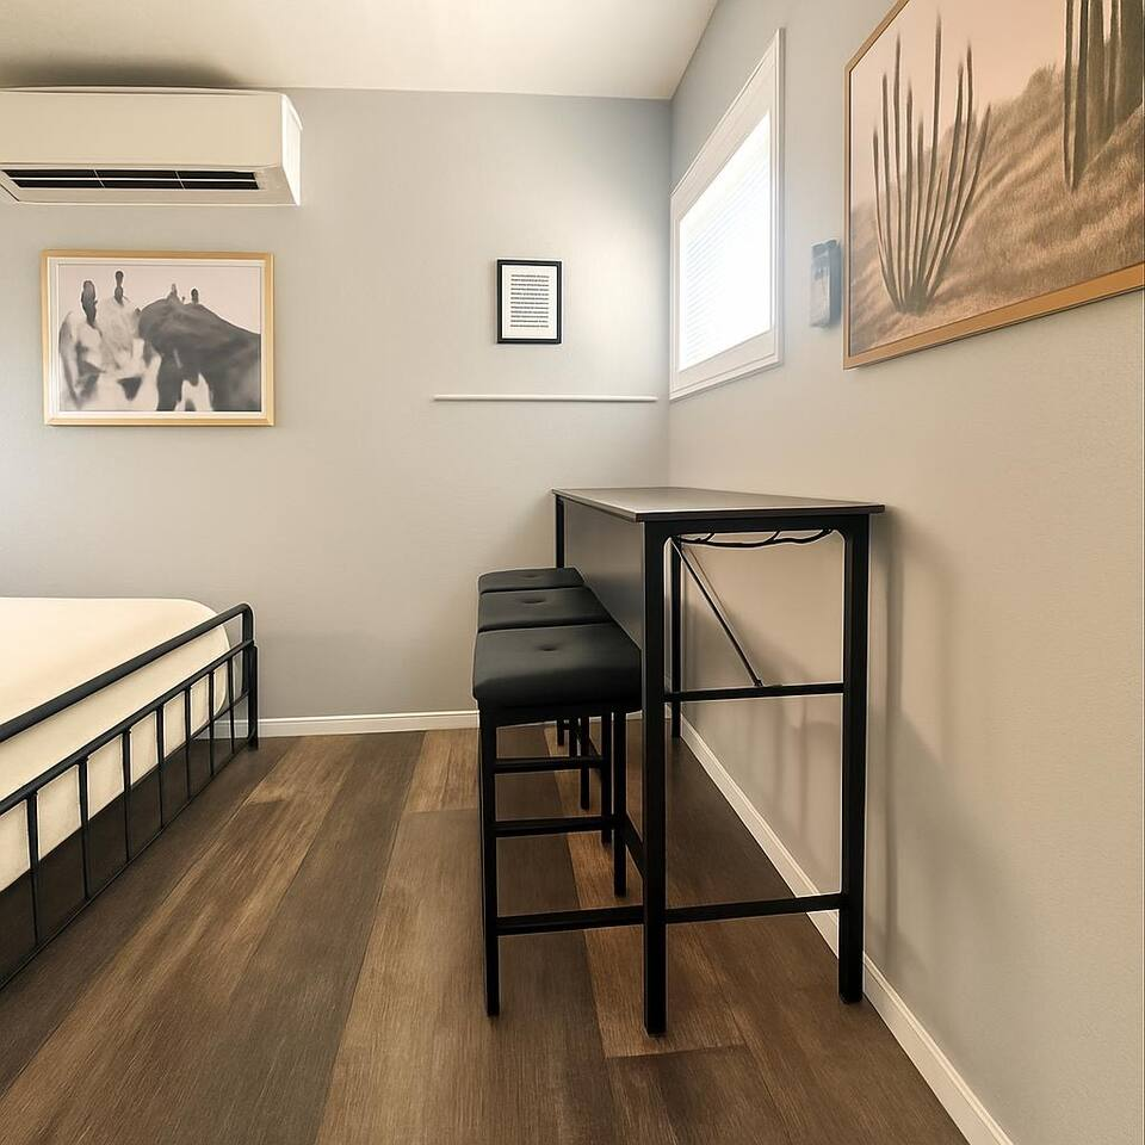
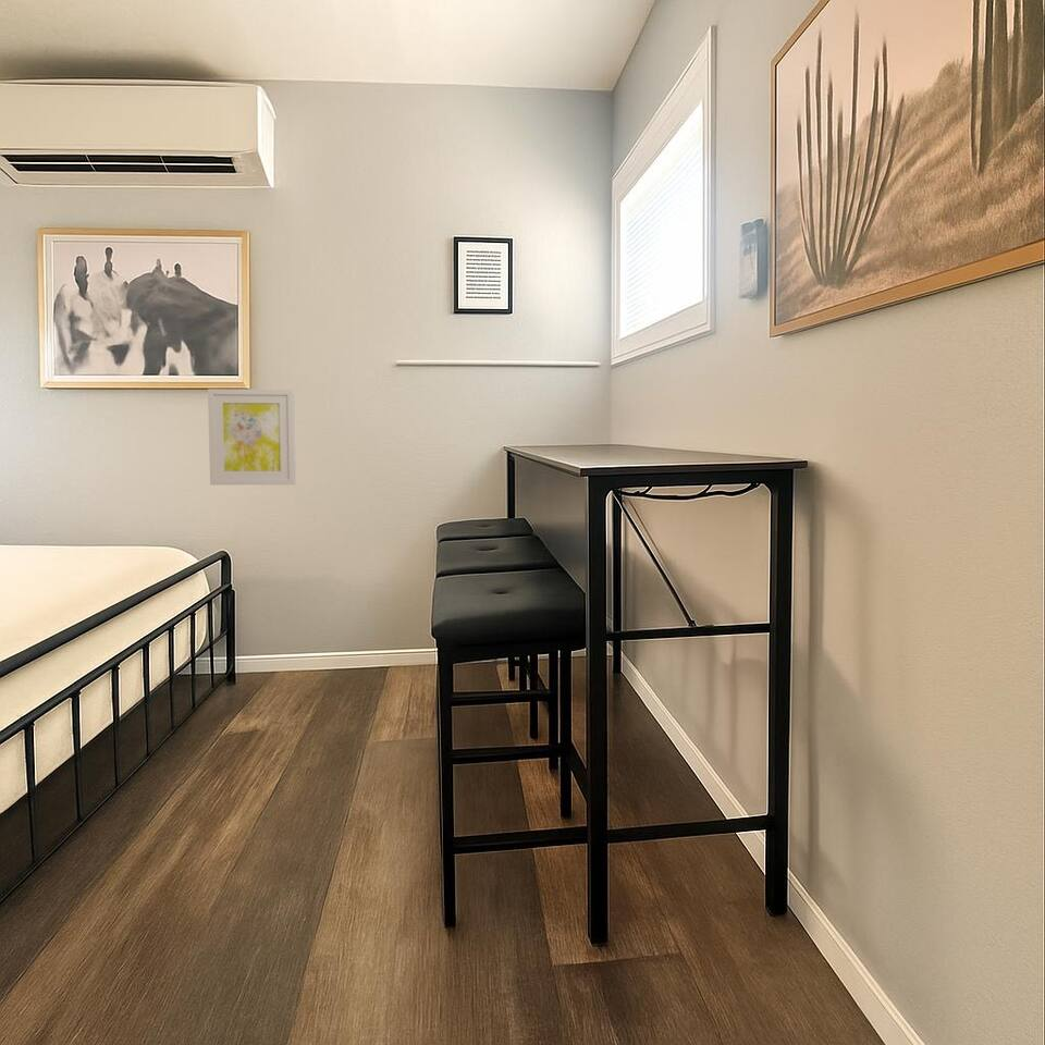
+ wall art (251, 437)
